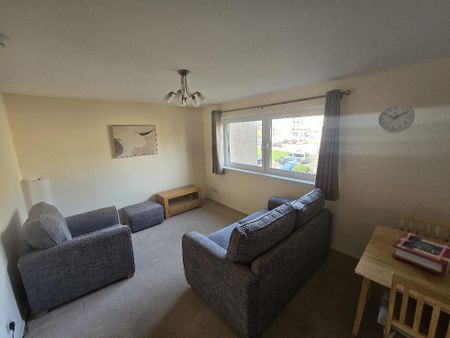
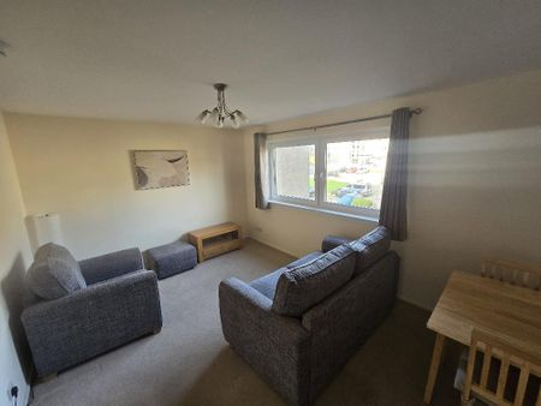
- book (423, 251)
- wall clock (394, 118)
